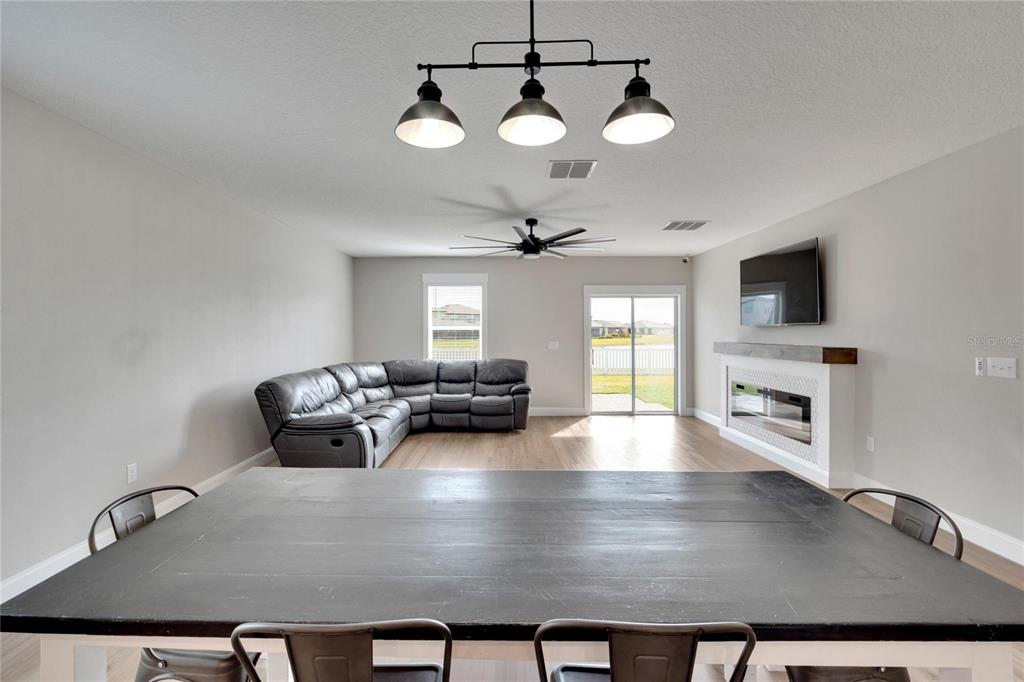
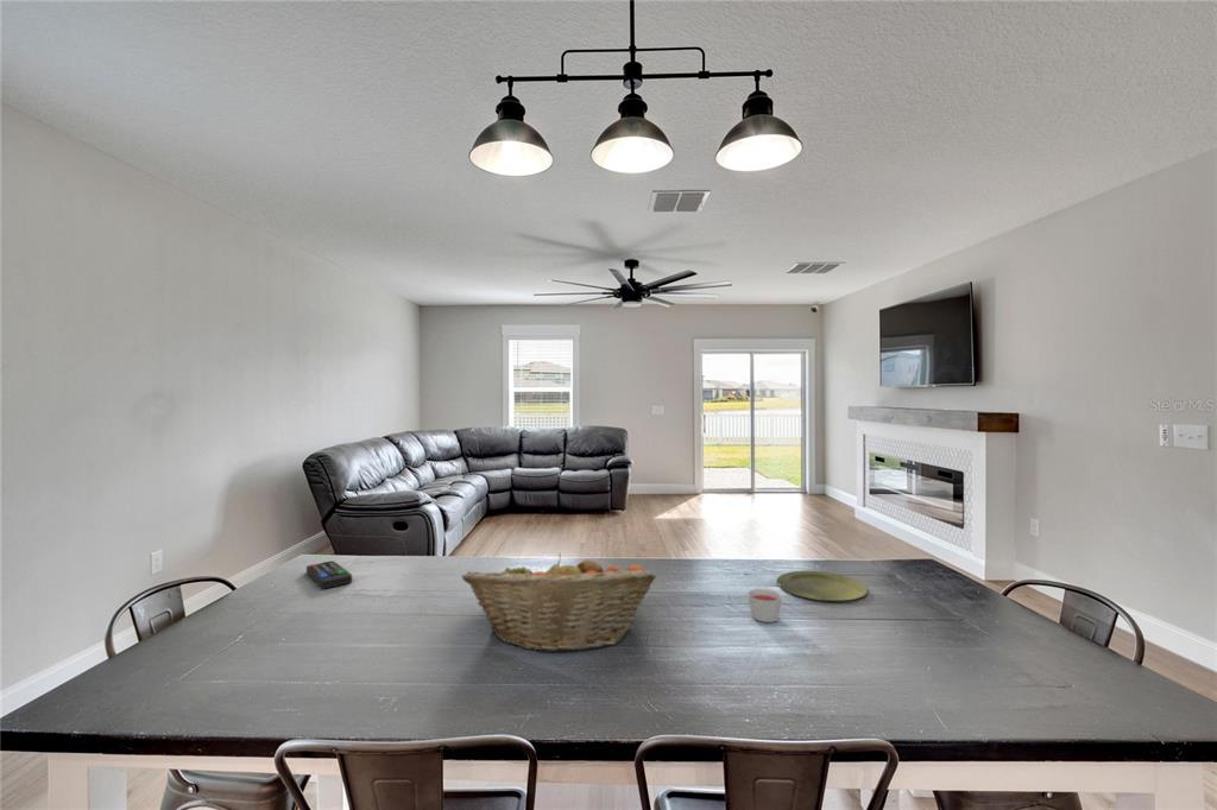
+ fruit basket (560, 590)
+ candle (764, 606)
+ remote control (328, 572)
+ plate (820, 584)
